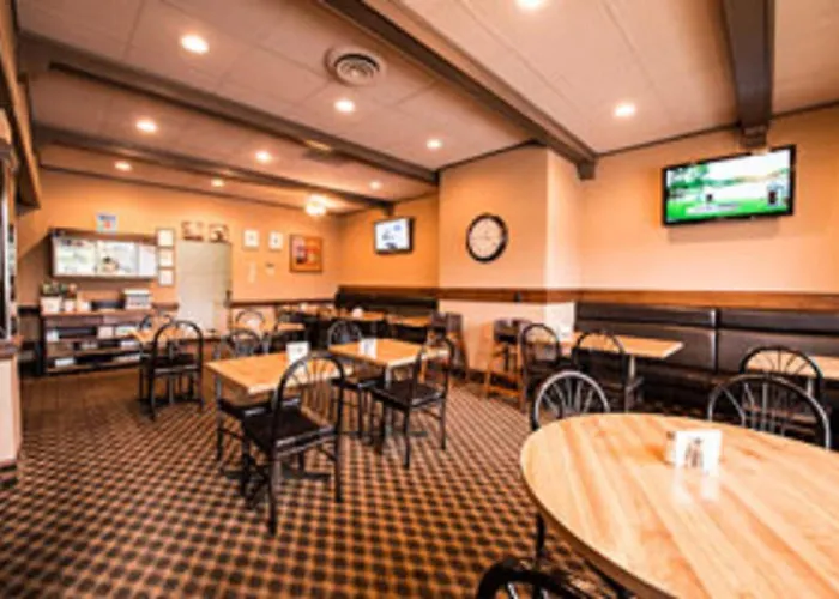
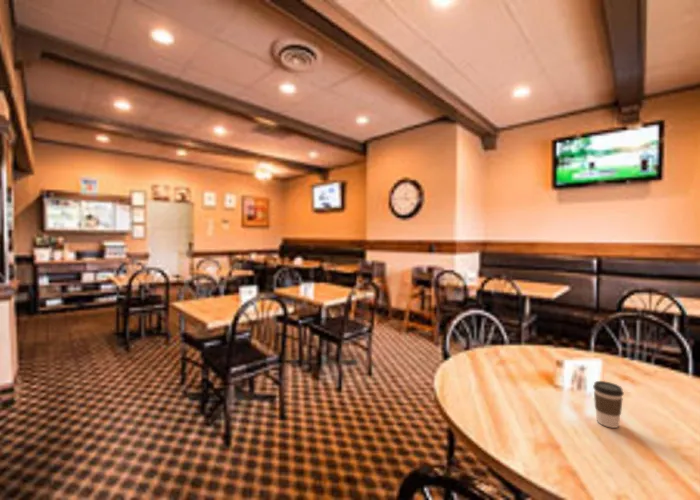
+ coffee cup (607, 404)
